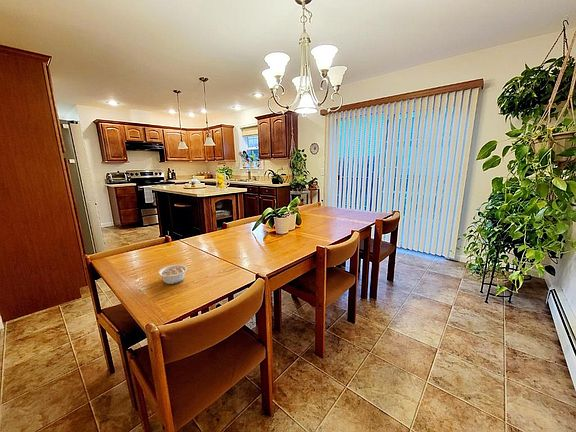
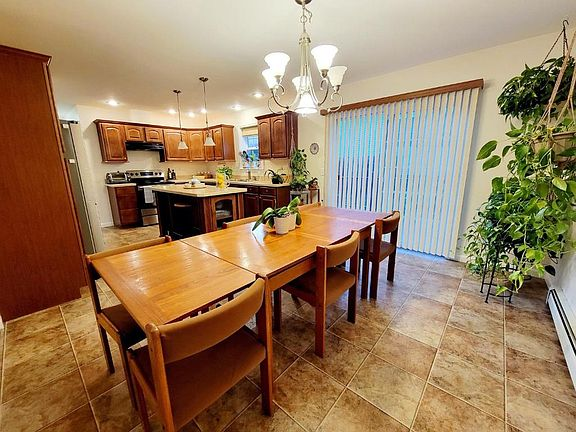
- legume (173, 274)
